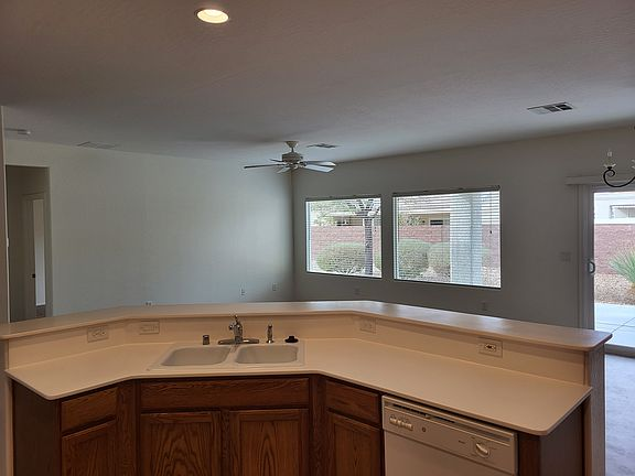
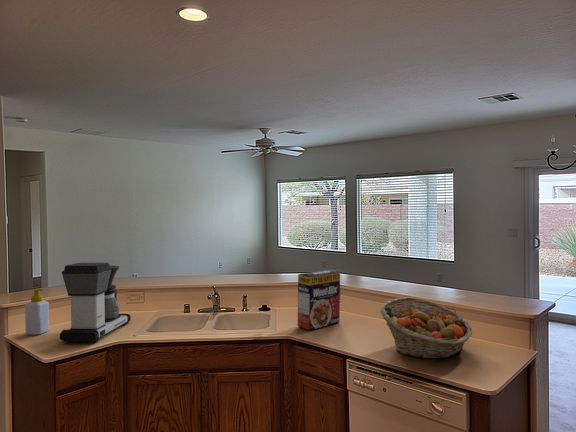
+ soap bottle (37, 311)
+ fruit basket (425, 326)
+ coffee maker (97, 297)
+ cereal box (319, 298)
